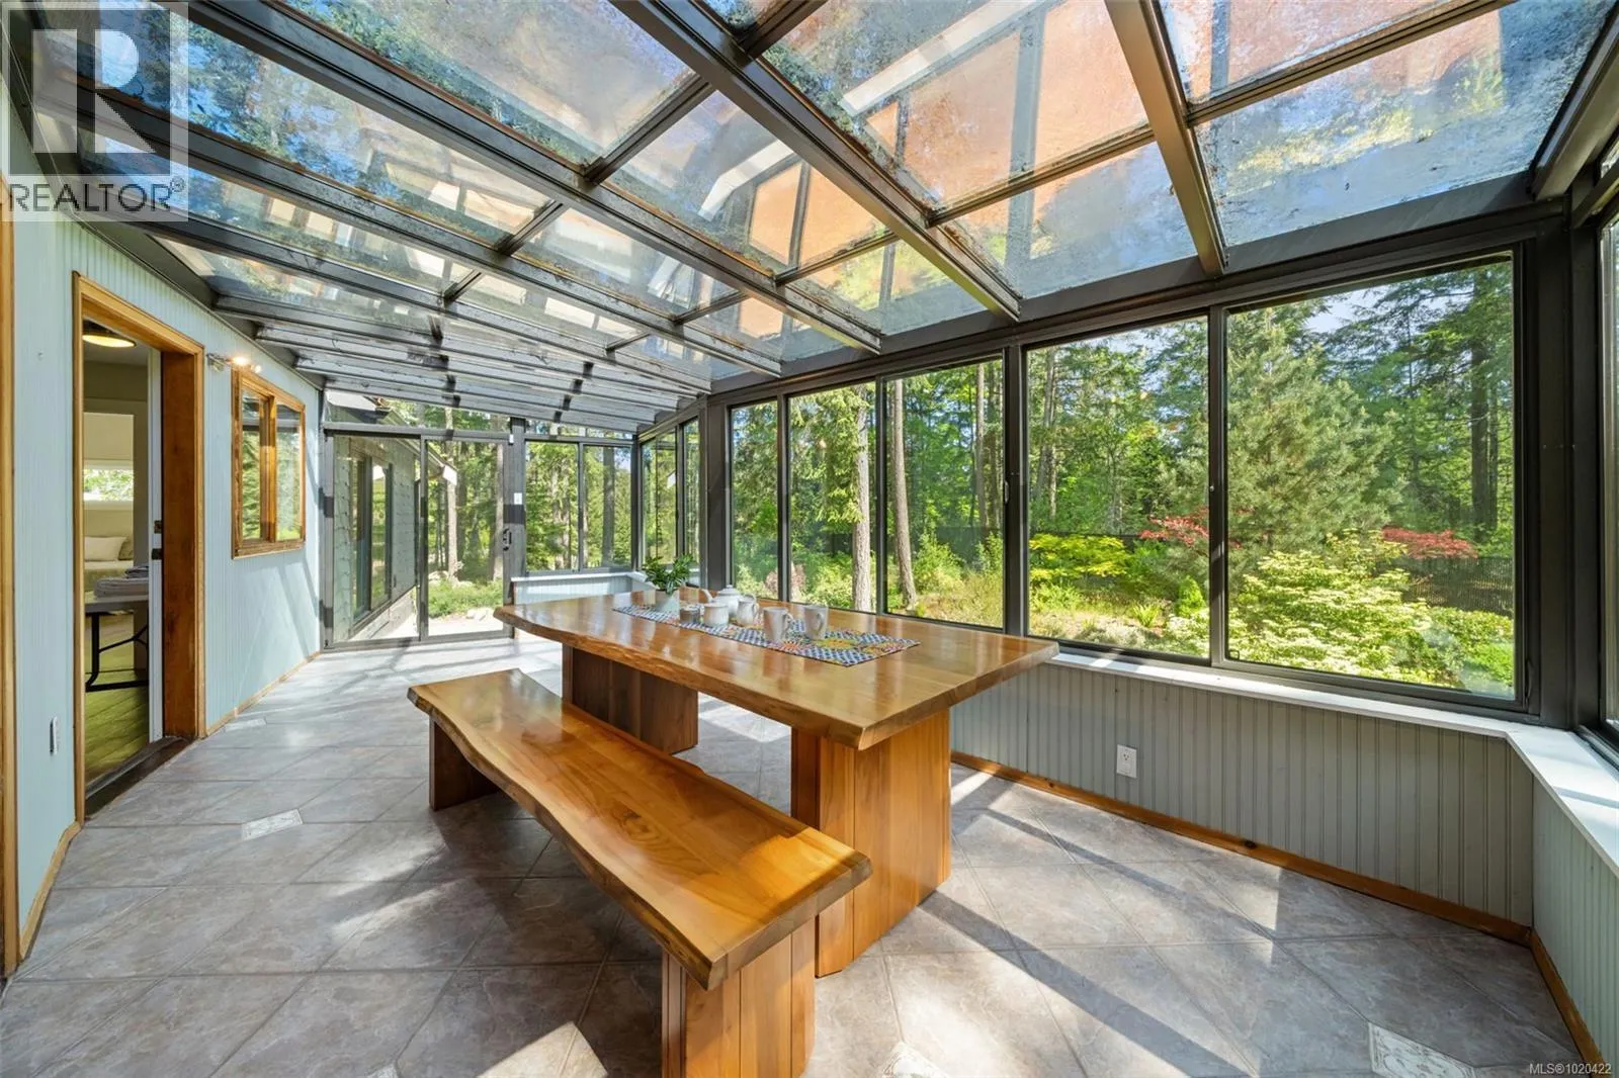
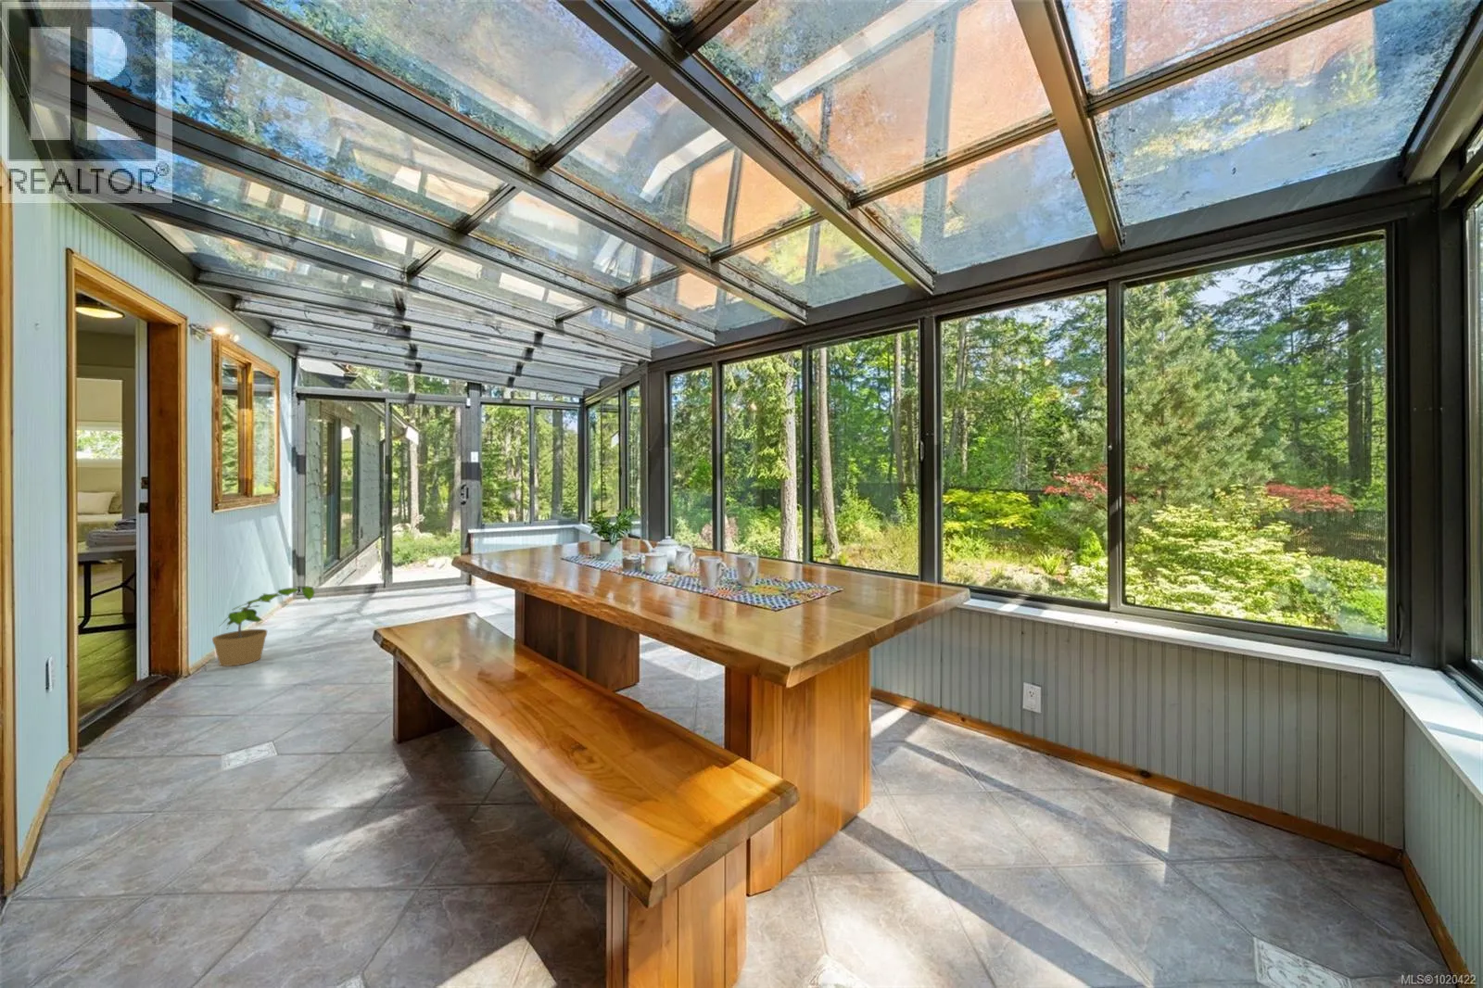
+ potted plant (264, 630)
